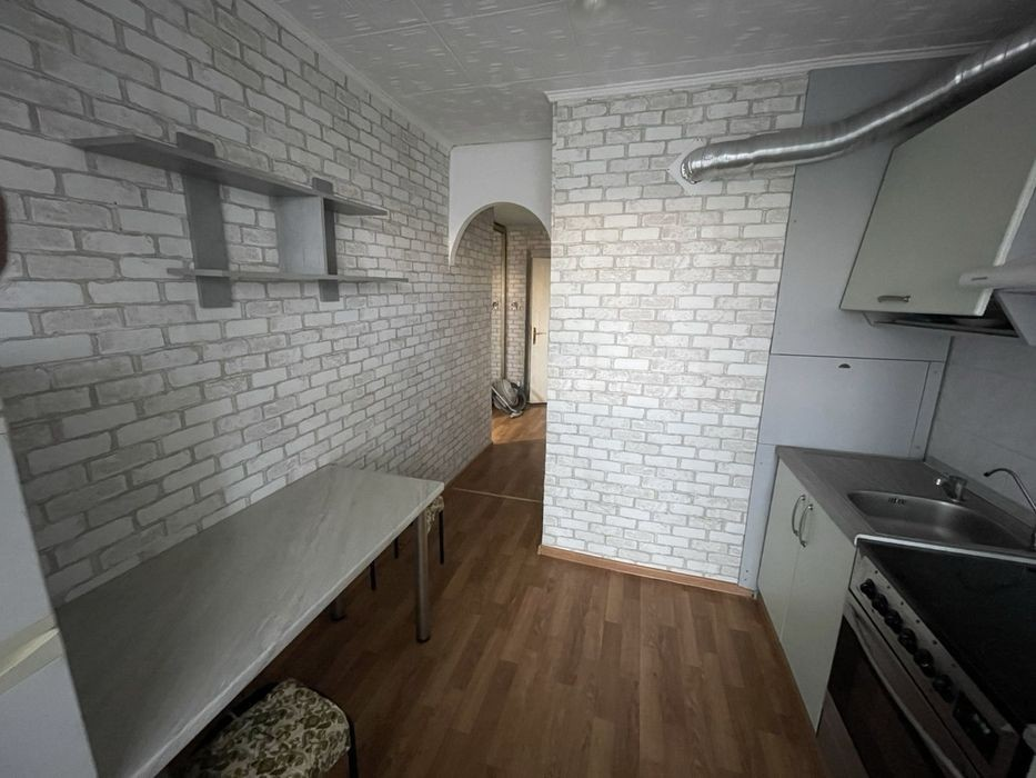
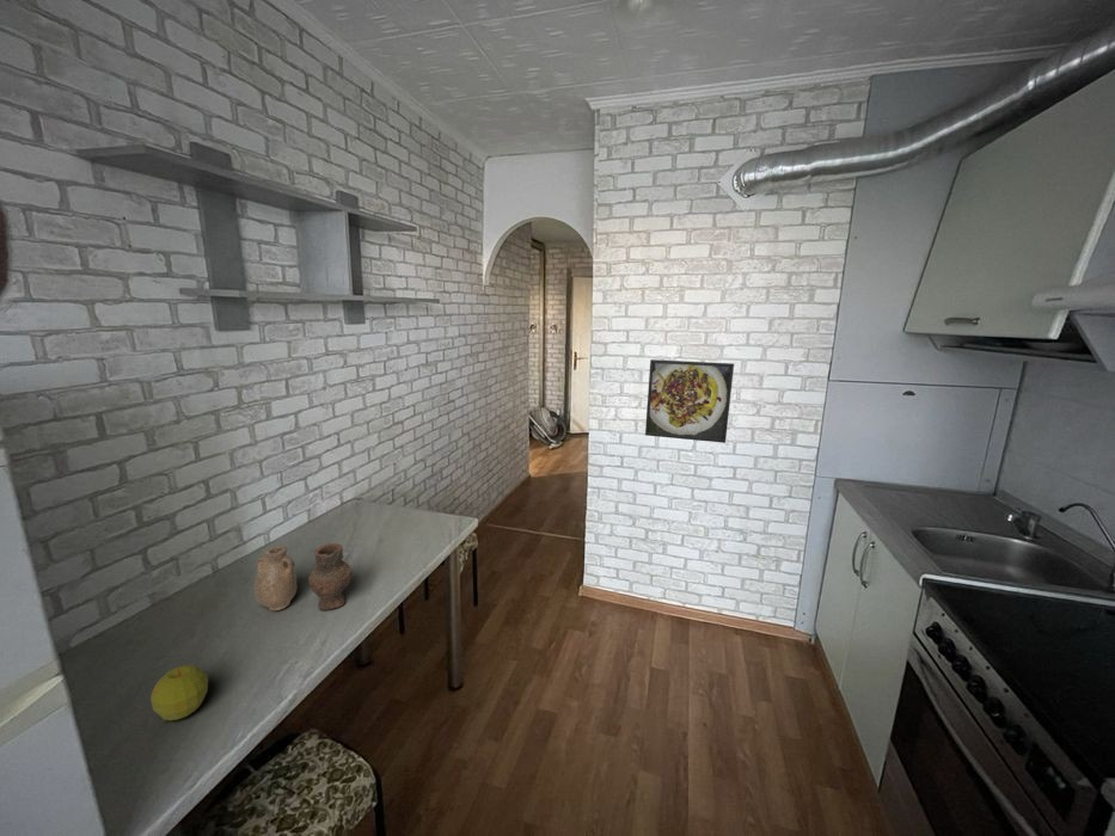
+ apple (180, 689)
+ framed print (687, 400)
+ vase (308, 577)
